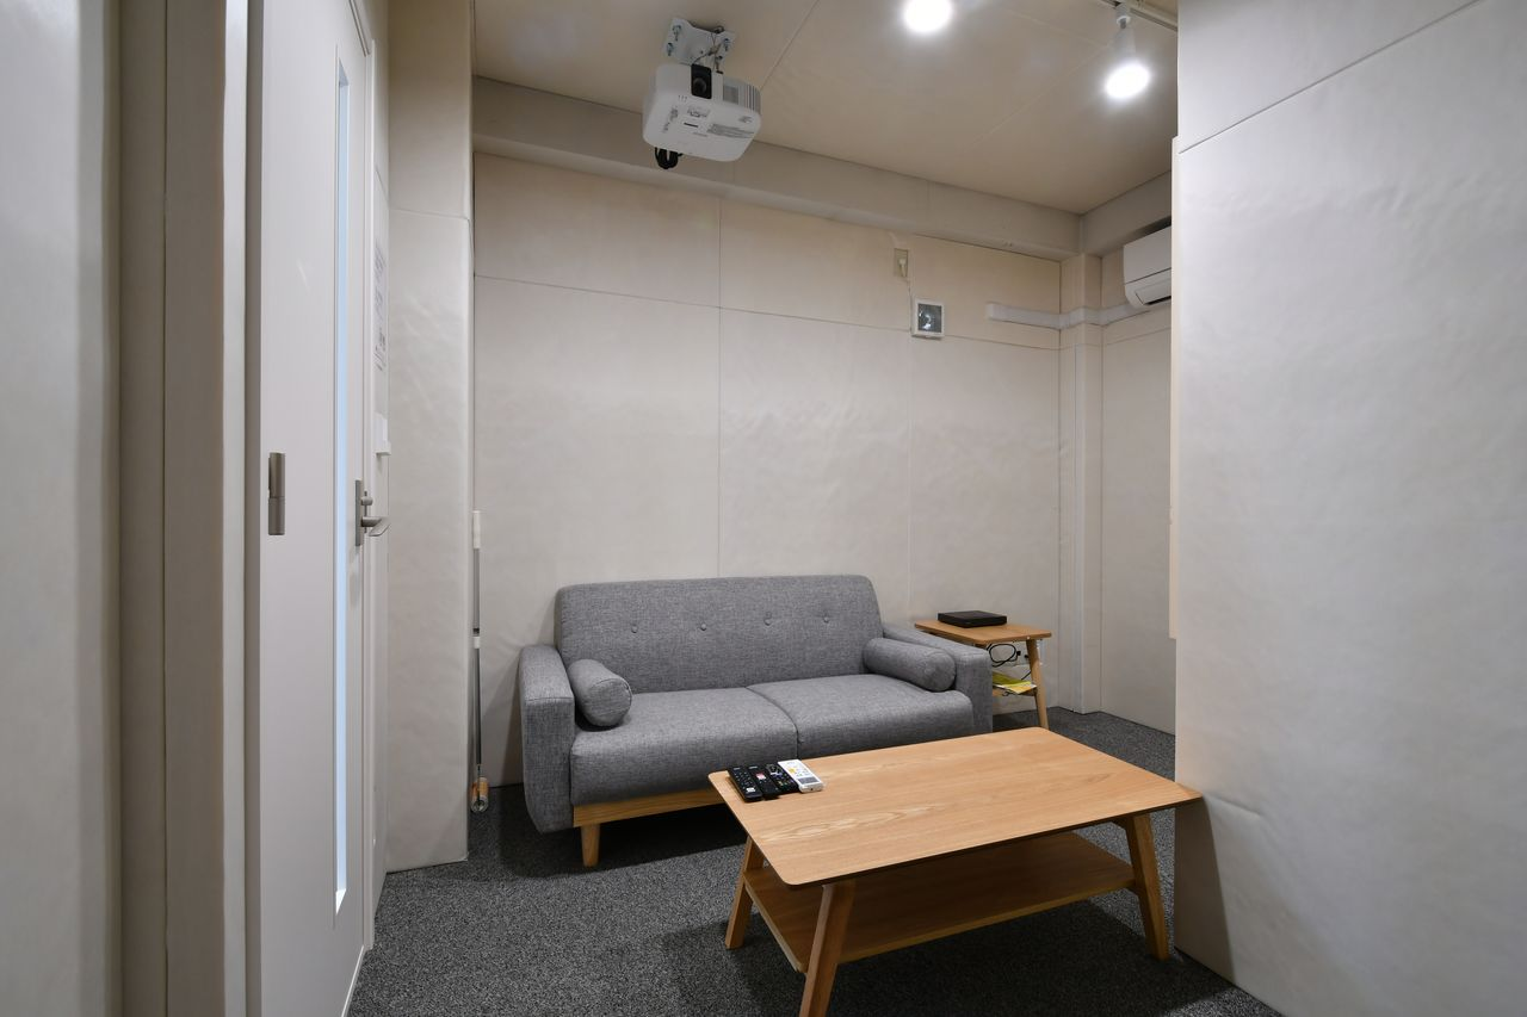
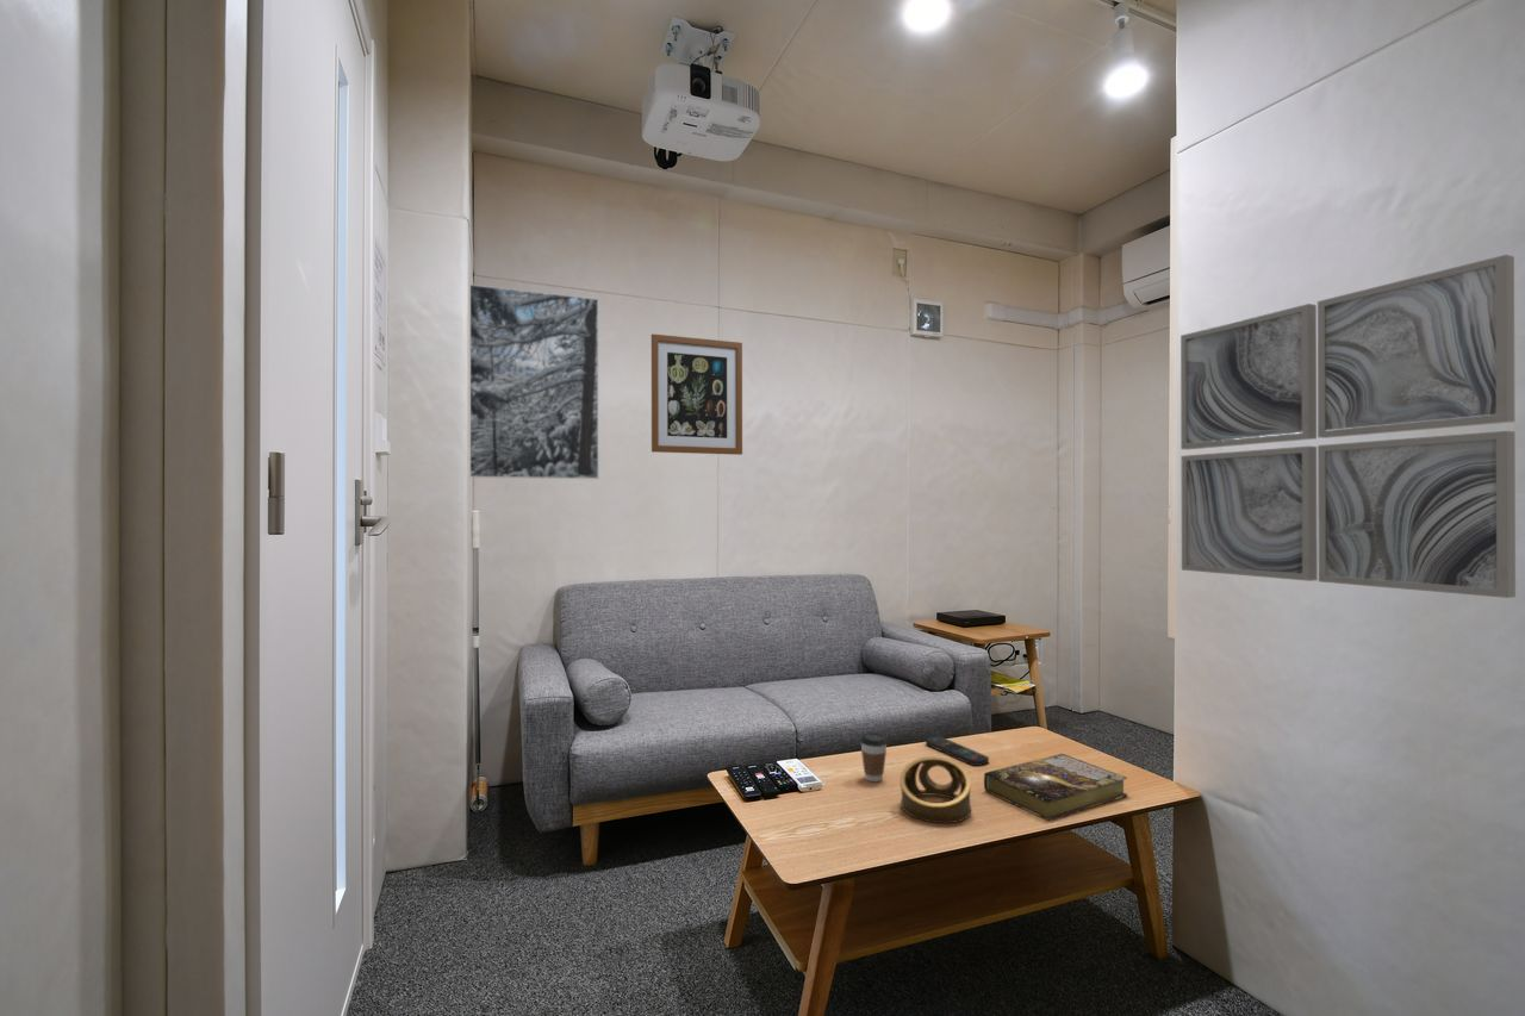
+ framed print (519, 384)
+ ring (935, 786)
+ wall art (697, 395)
+ wall art (1314, 438)
+ book (1054, 784)
+ coffee cup (873, 756)
+ remote control (956, 749)
